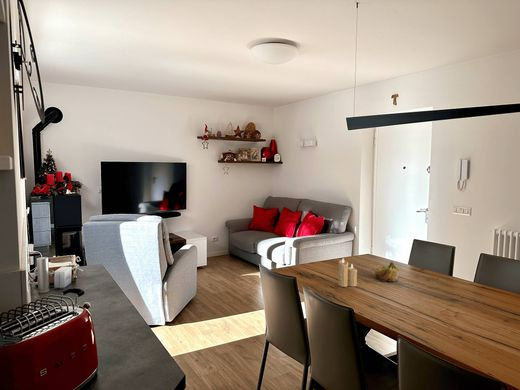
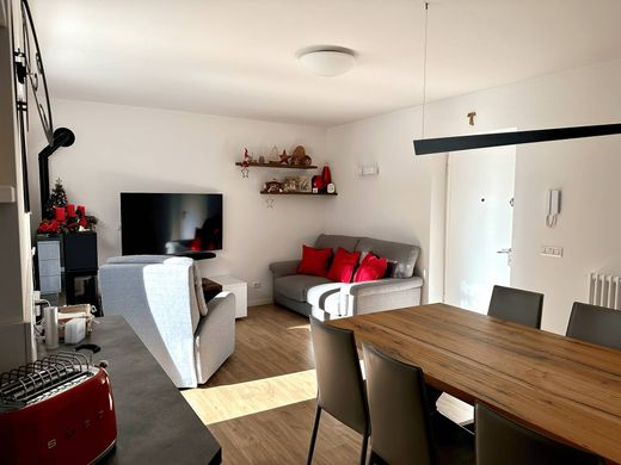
- fruit (385, 269)
- candle (347, 271)
